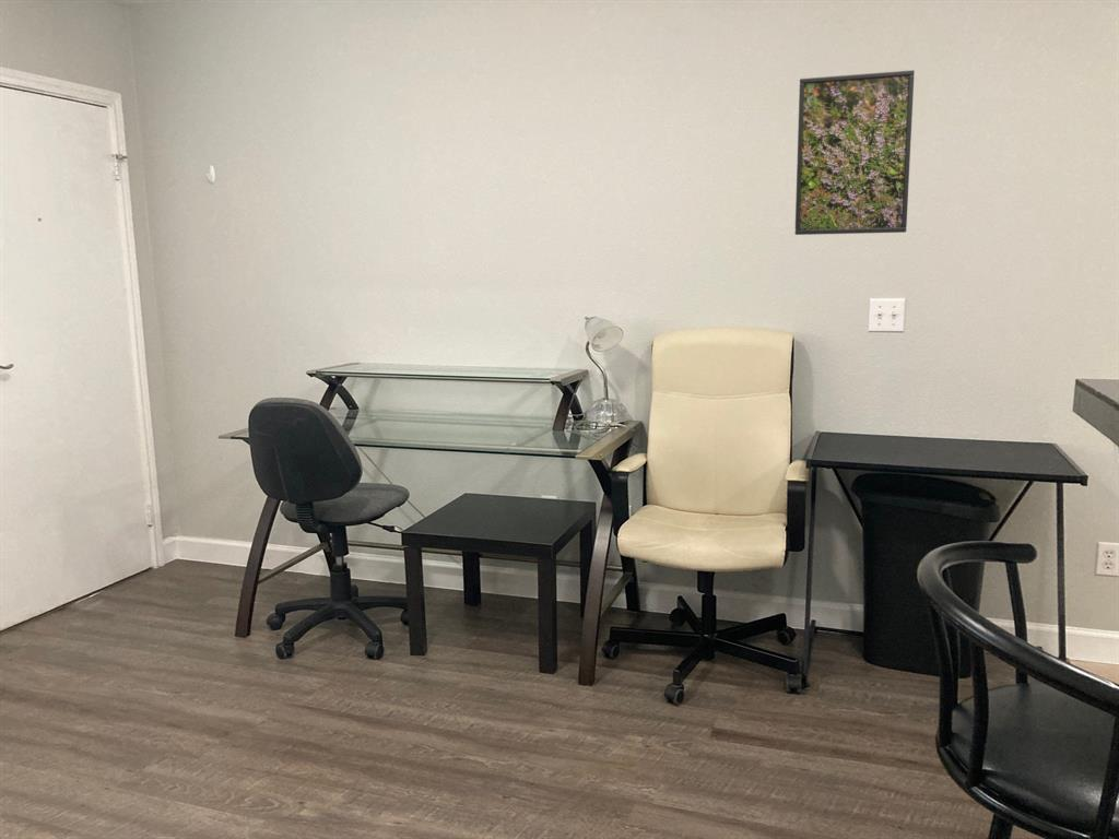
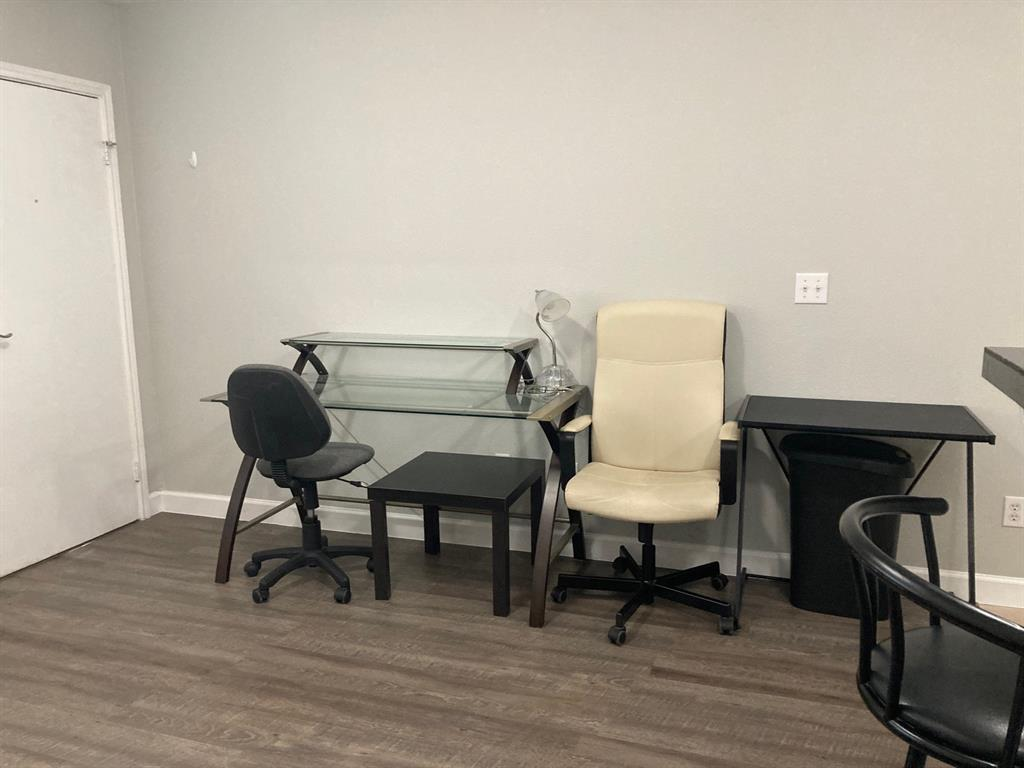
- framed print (852, 155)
